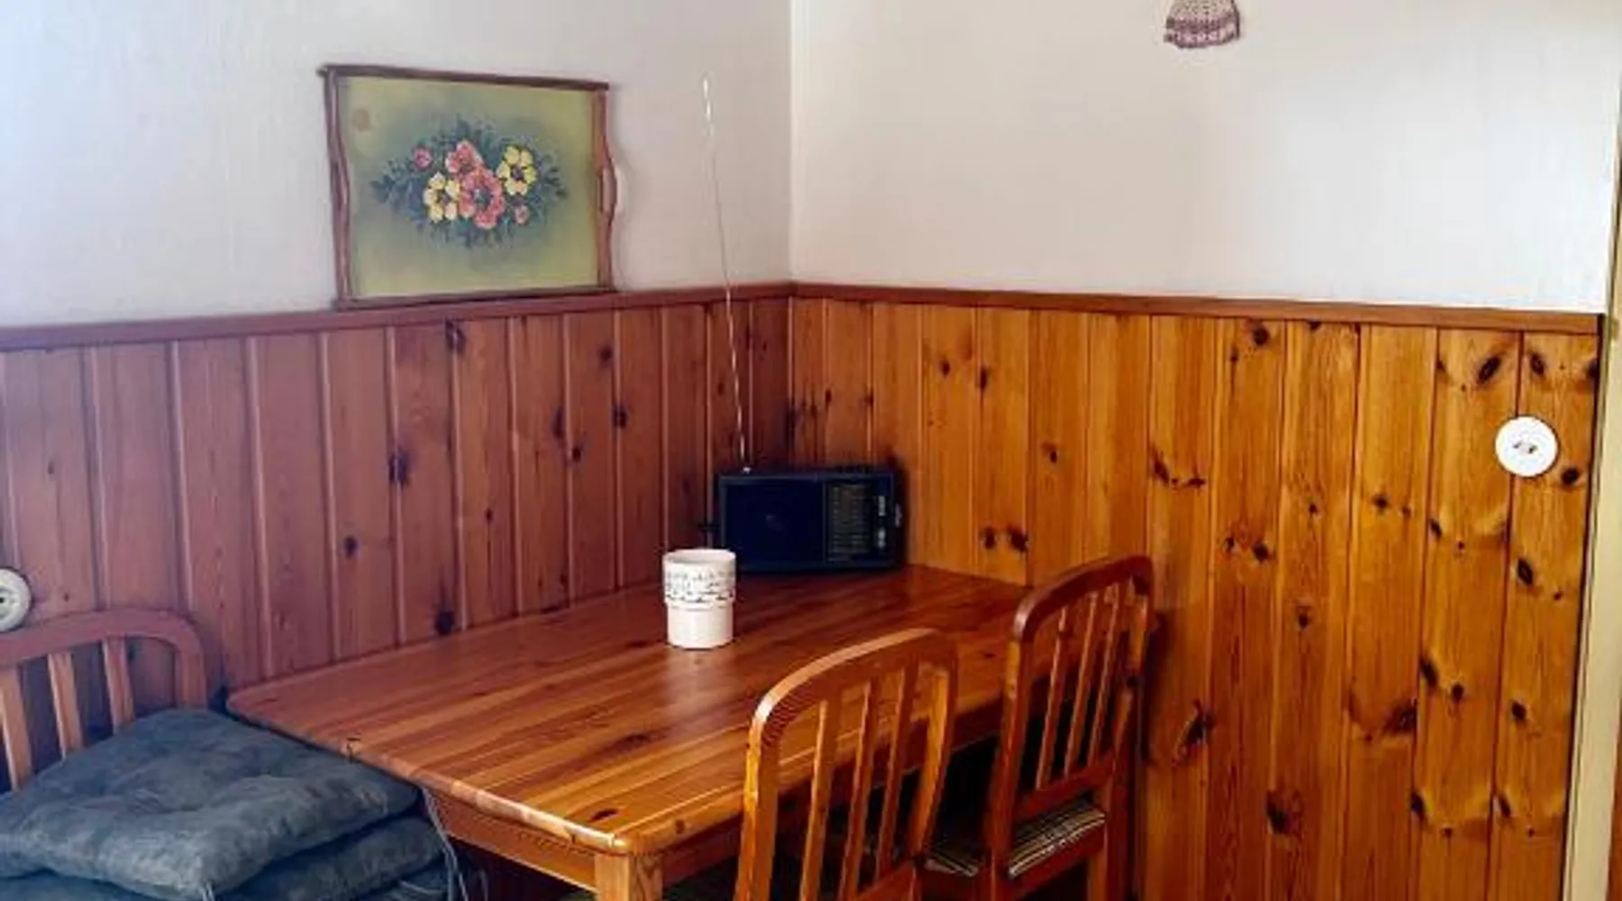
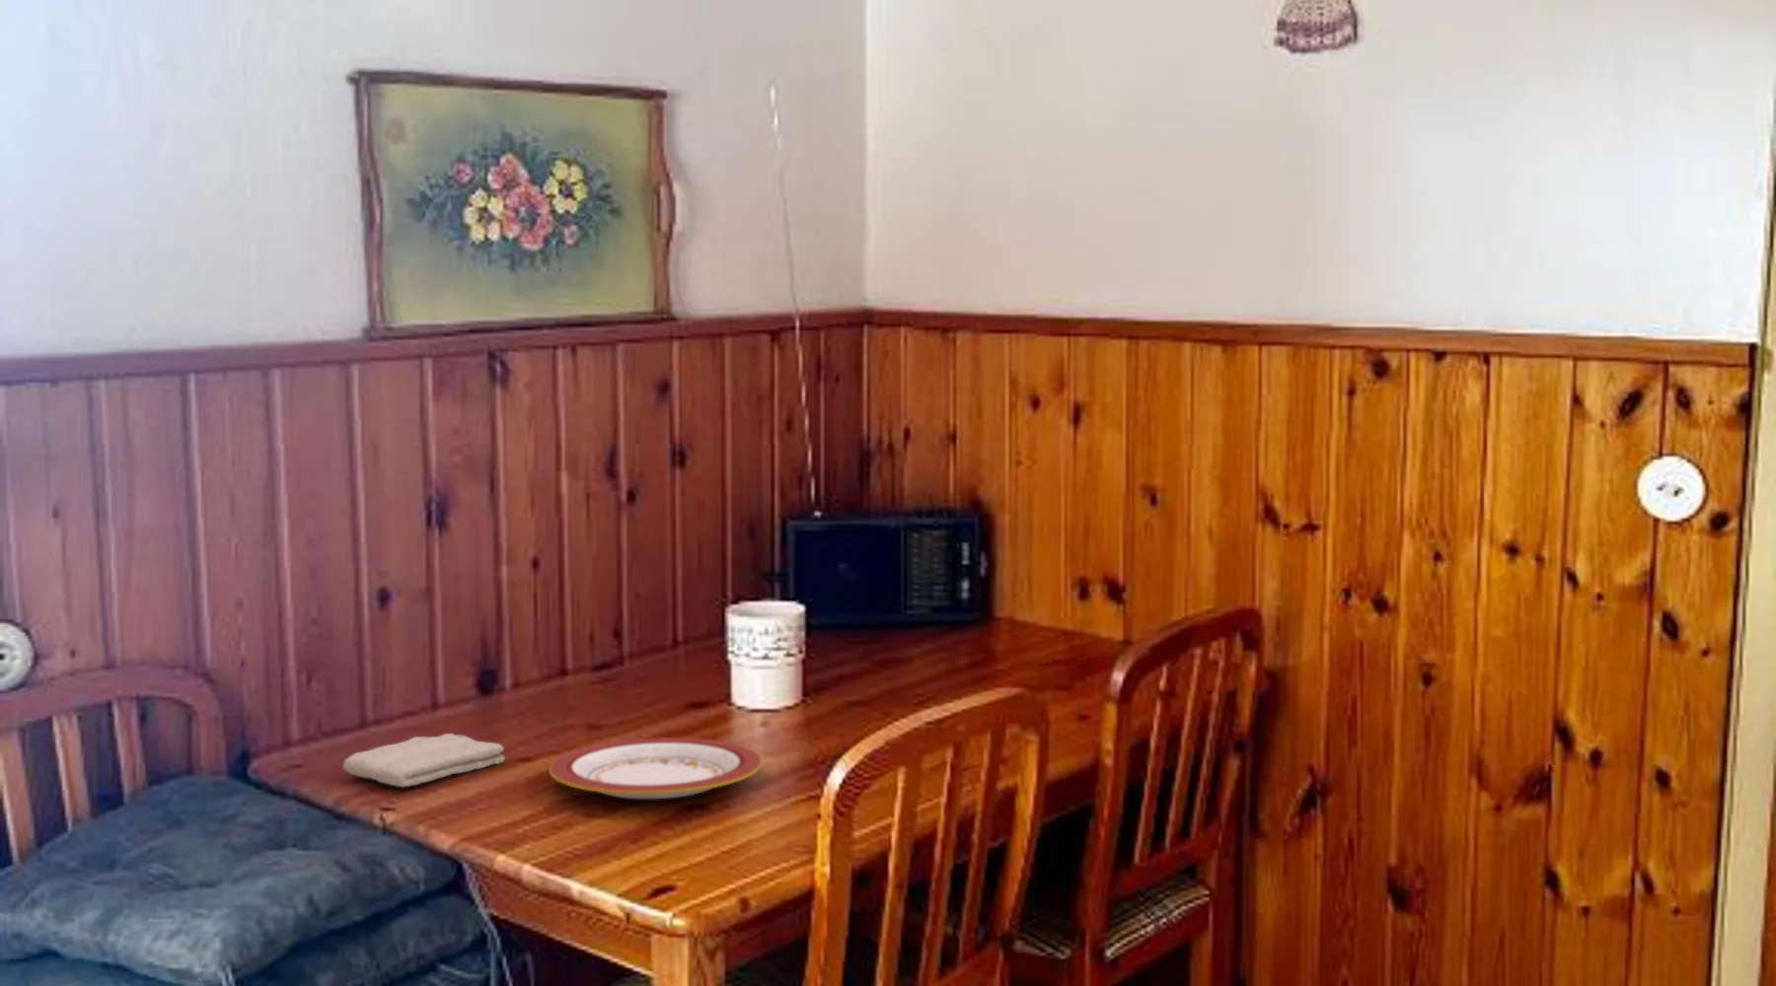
+ washcloth (428, 758)
+ plate (656, 771)
